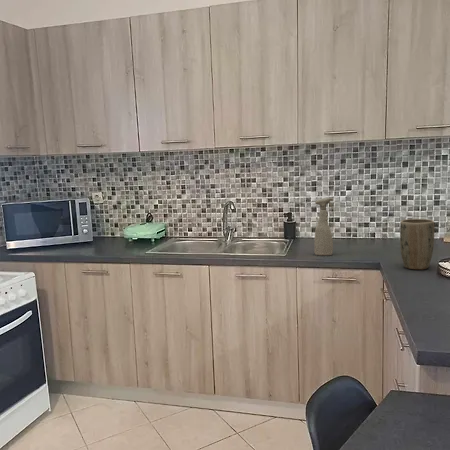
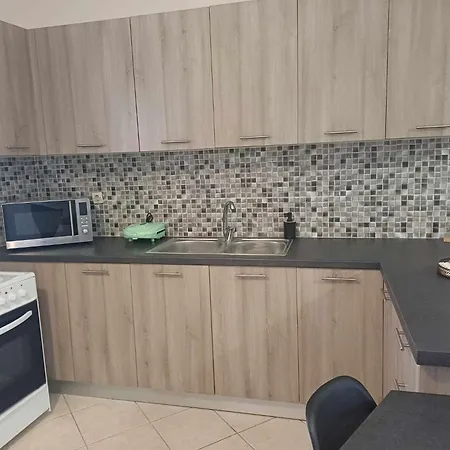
- plant pot (416, 244)
- spray bottle (323, 226)
